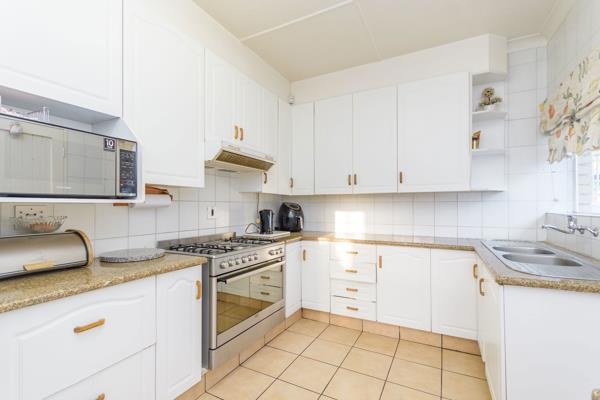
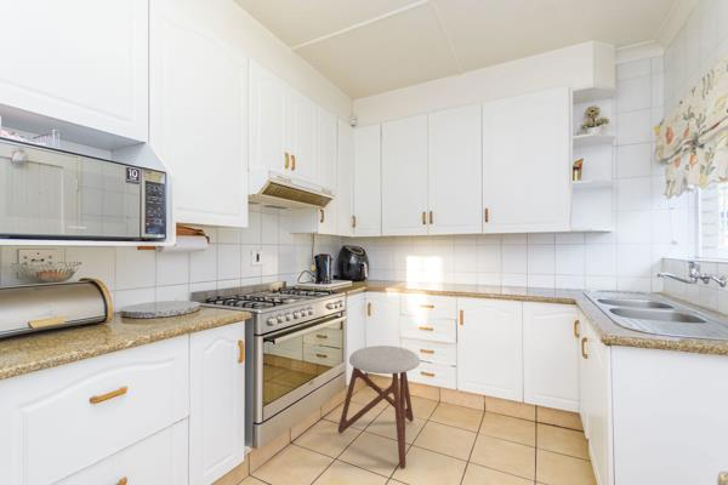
+ stool (386, 399)
